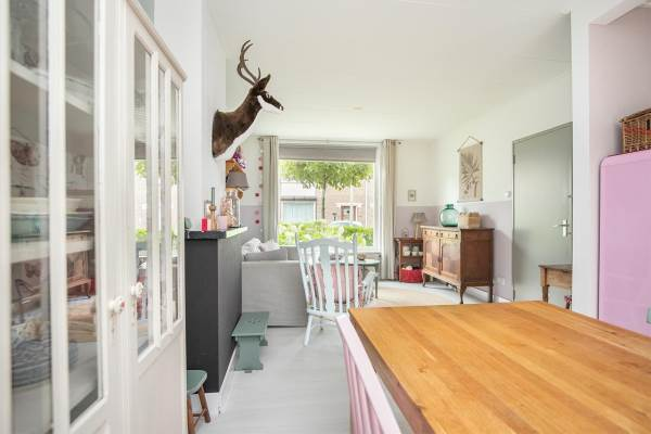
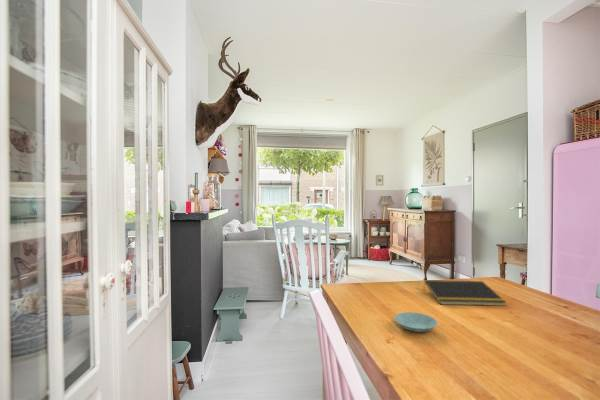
+ notepad (462, 292)
+ saucer (415, 323)
